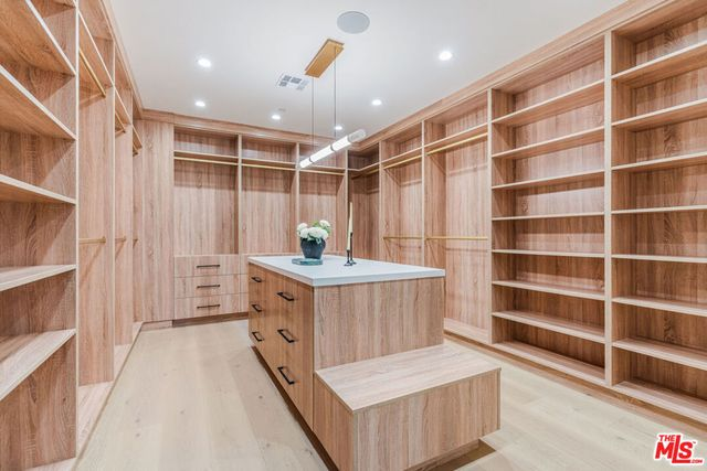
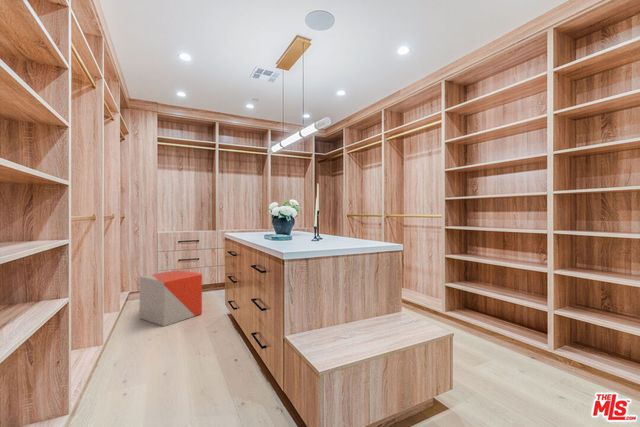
+ stool (171, 295)
